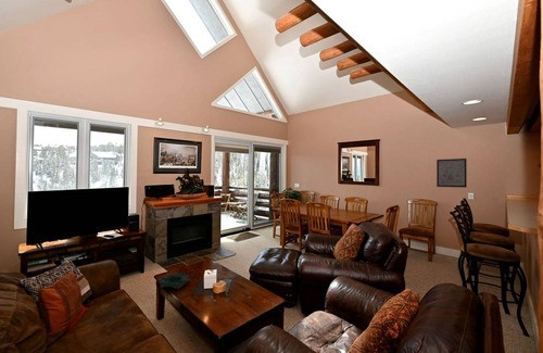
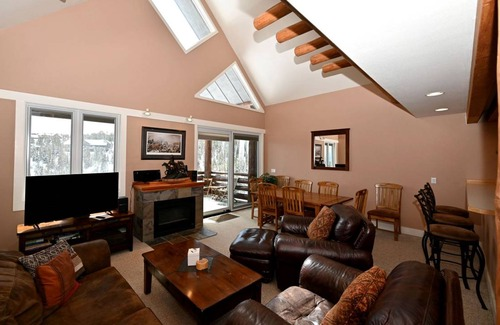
- decorative bowl (175, 280)
- wall art (451, 173)
